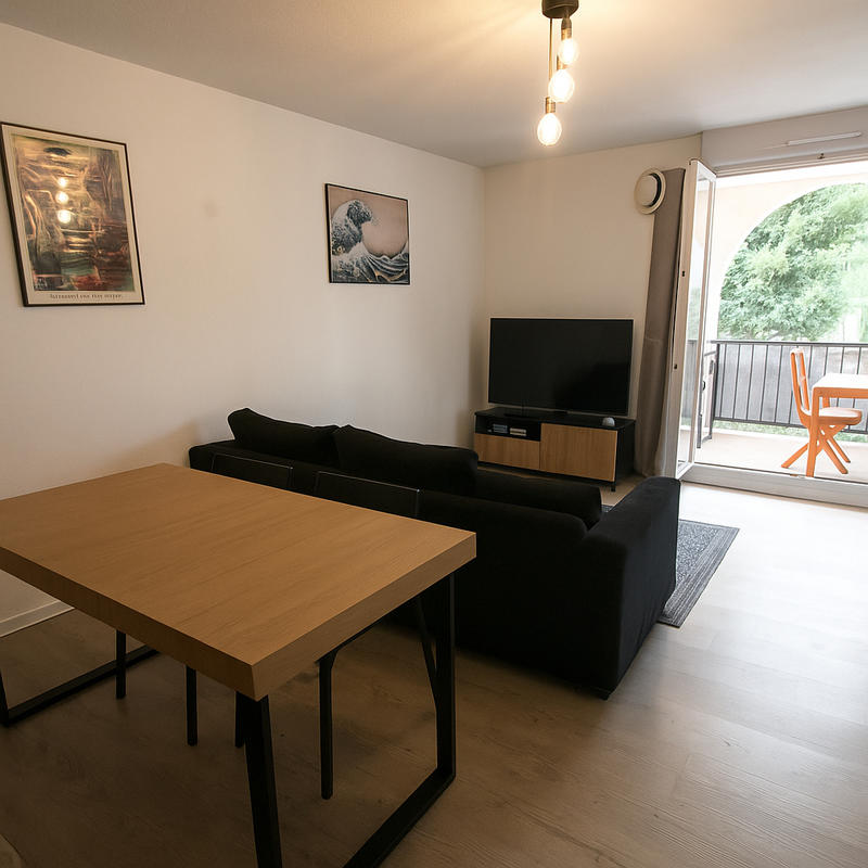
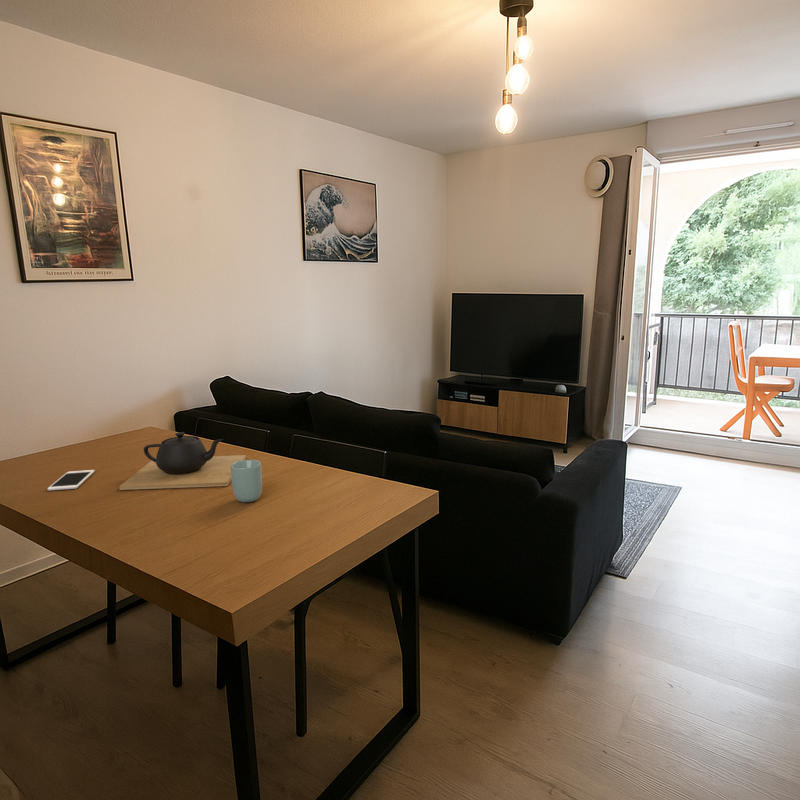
+ teapot (186, 452)
+ cup (247, 481)
+ cell phone (72, 479)
